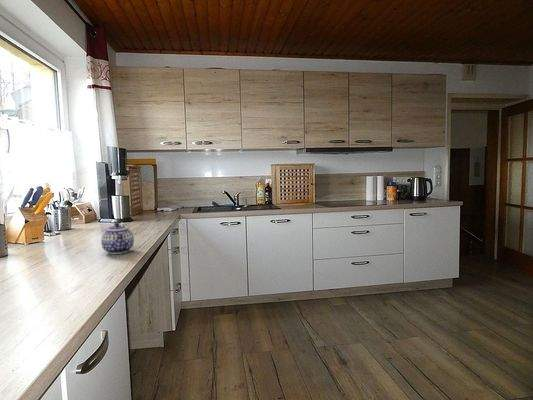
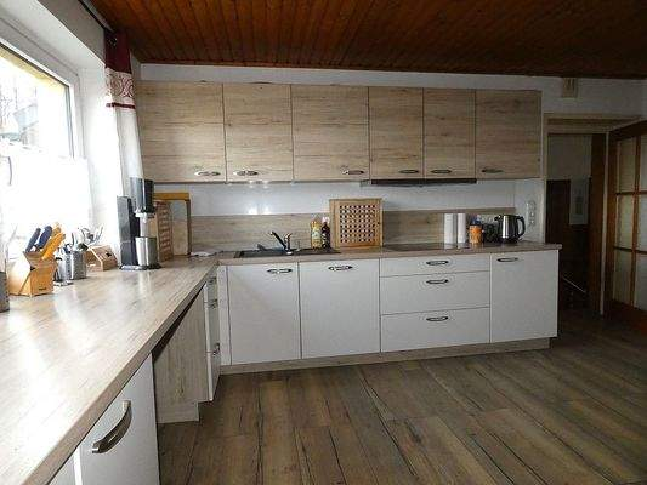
- teapot (117, 237)
